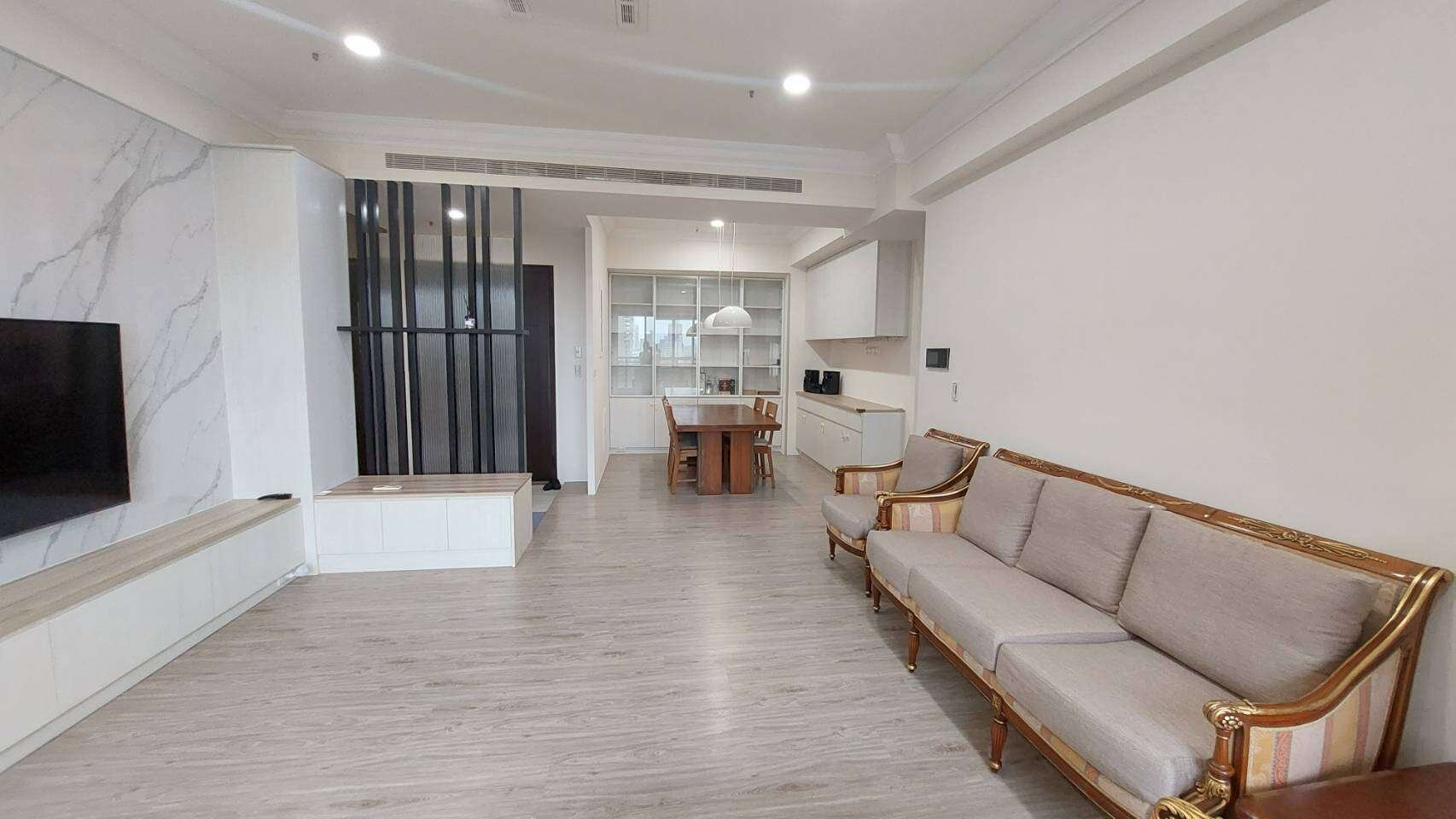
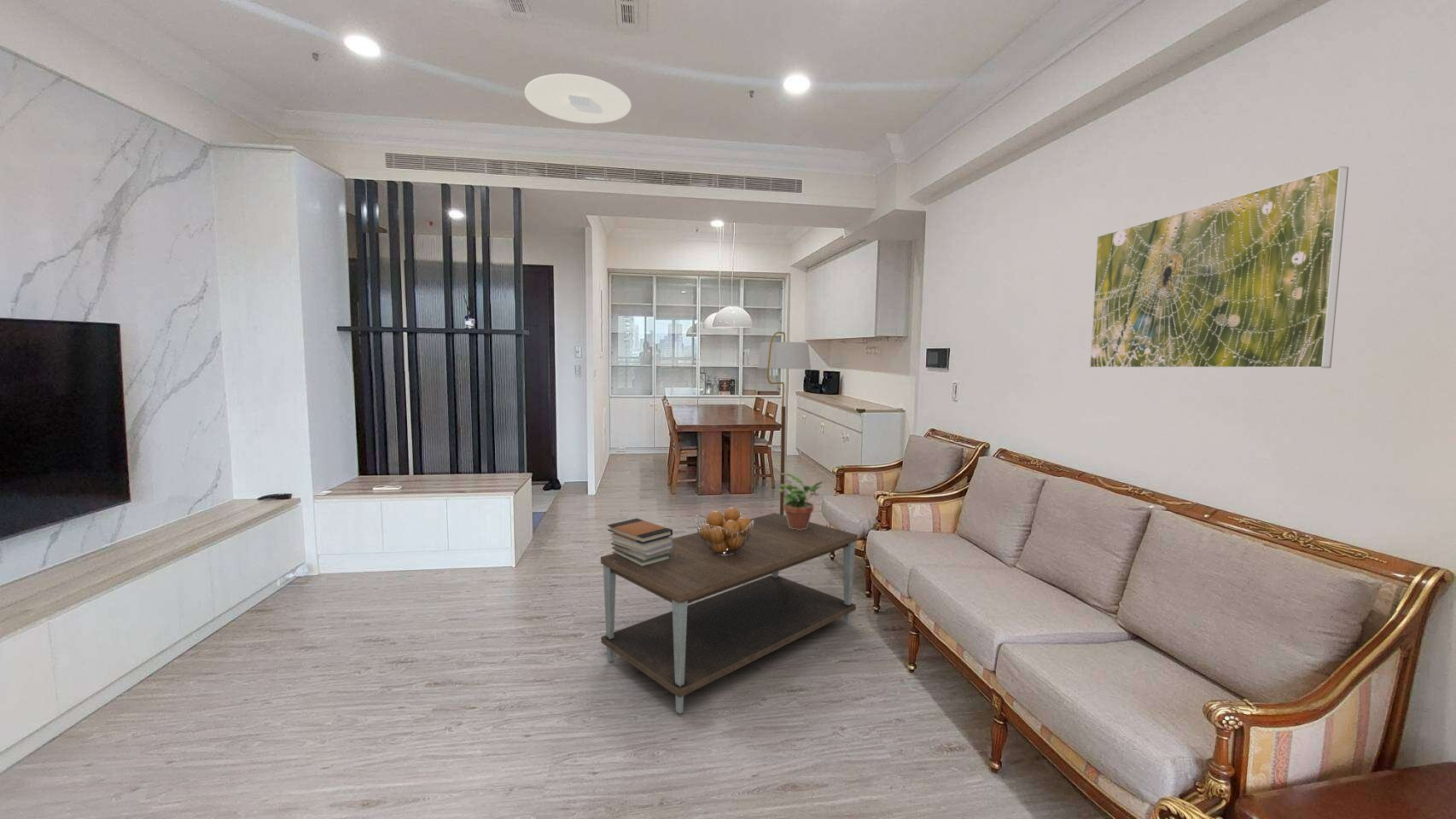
+ potted plant (804, 500)
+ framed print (1191, 288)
+ fruit basket (724, 530)
+ ceiling light (579, 96)
+ coffee table (737, 593)
+ floor lamp (781, 433)
+ book stack (640, 541)
